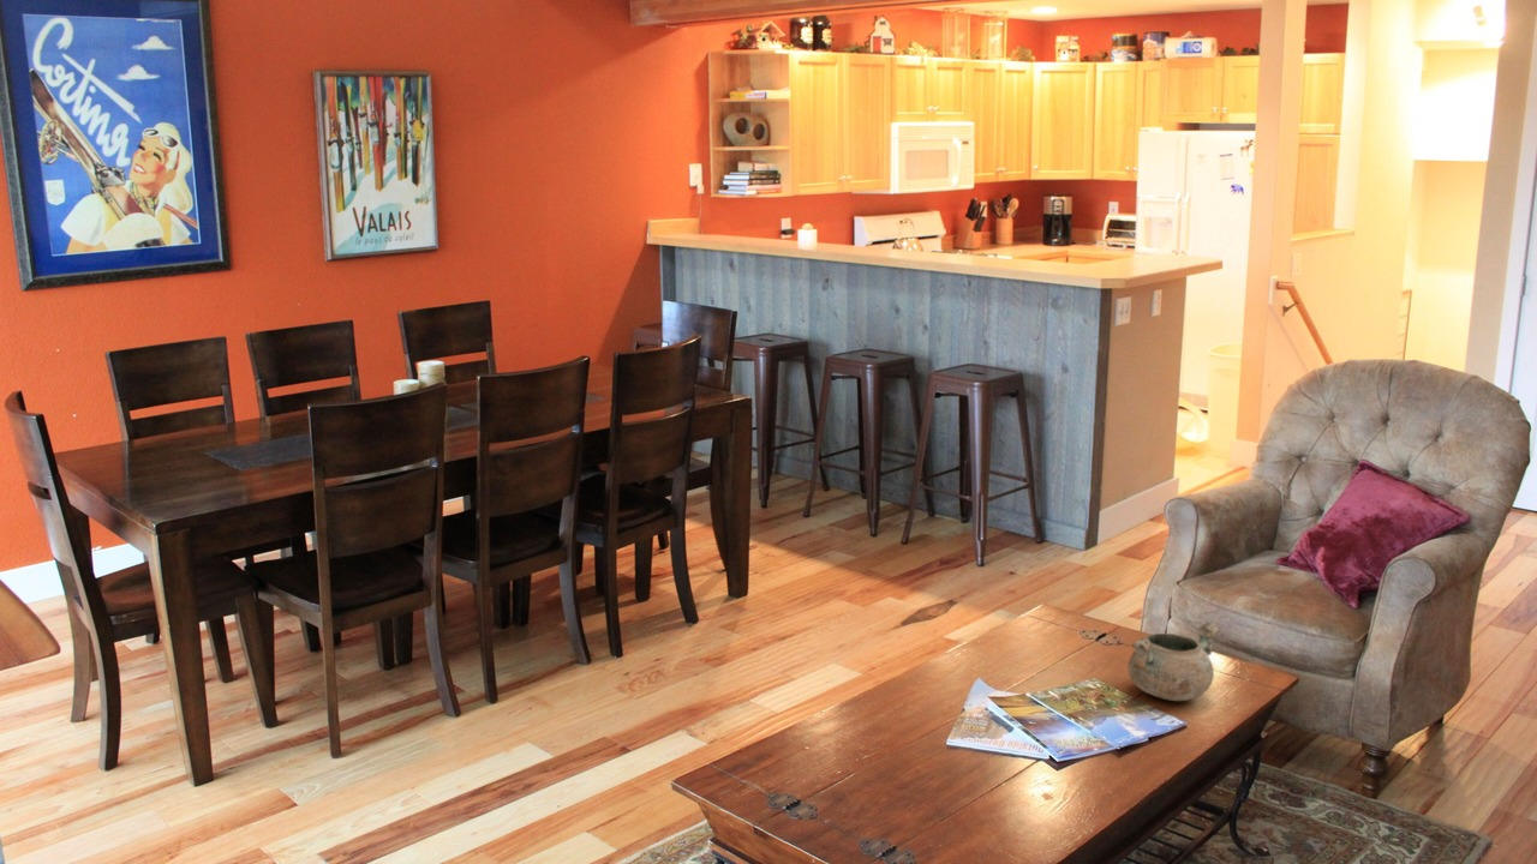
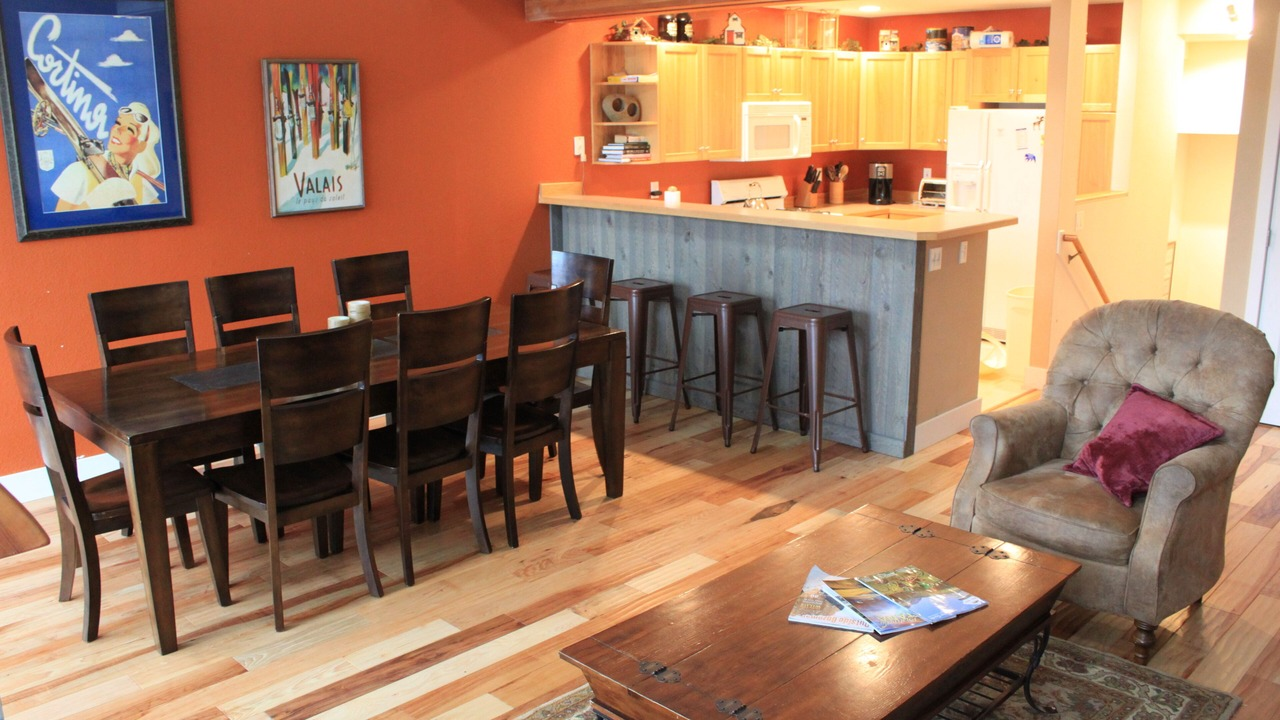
- decorative bowl (1172, 661)
